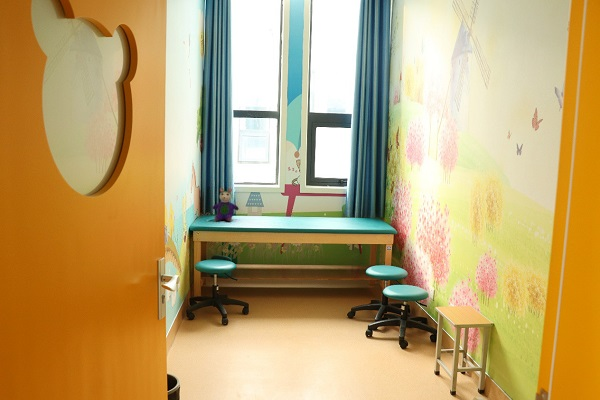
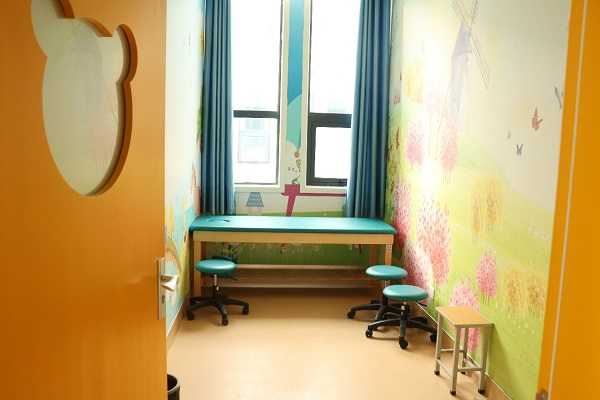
- stuffed toy (224, 204)
